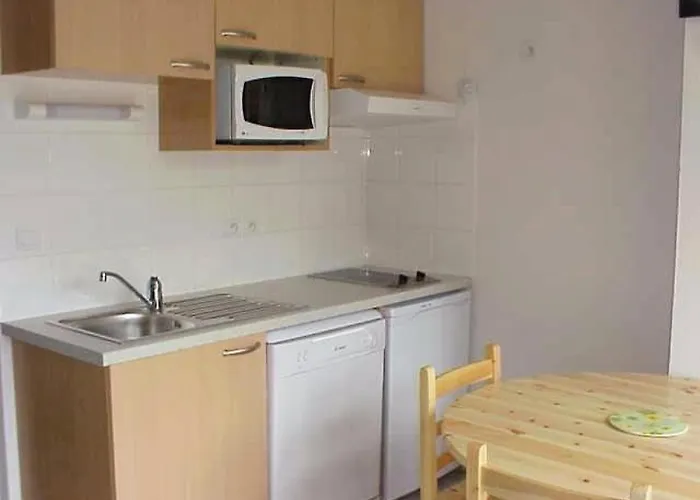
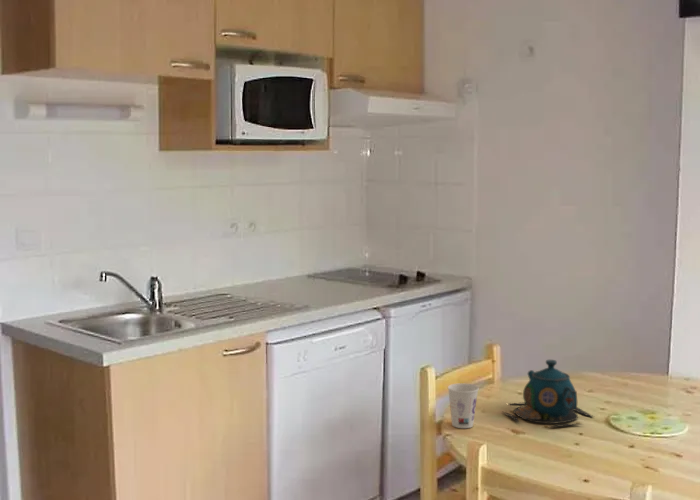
+ cup (462, 406)
+ teapot (548, 388)
